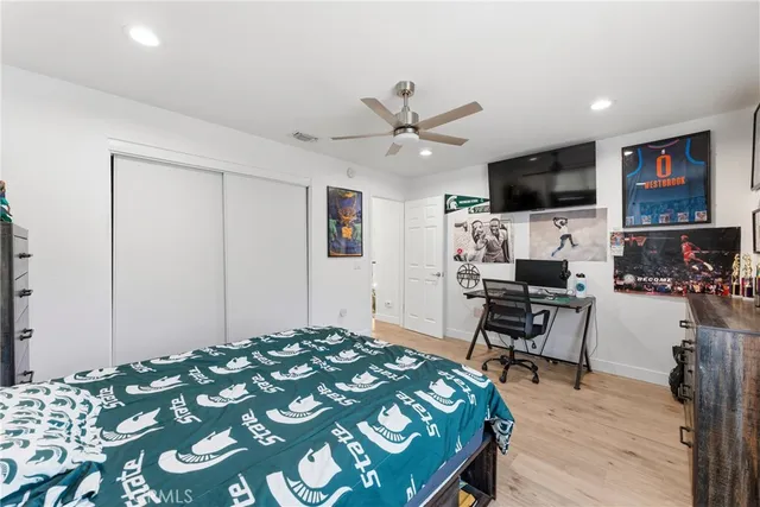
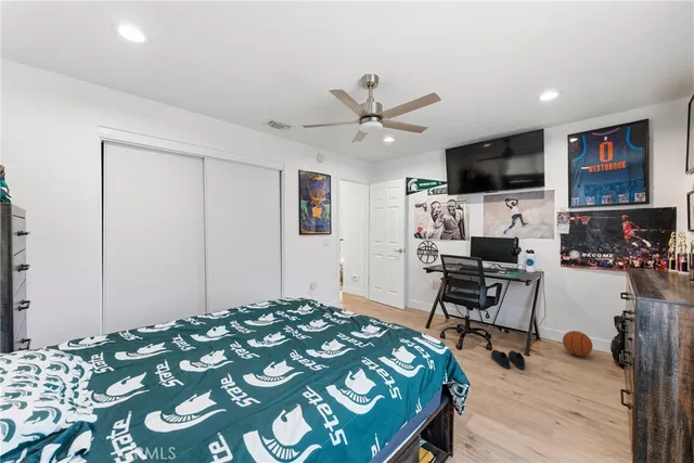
+ basketball (577, 343)
+ shoe (509, 356)
